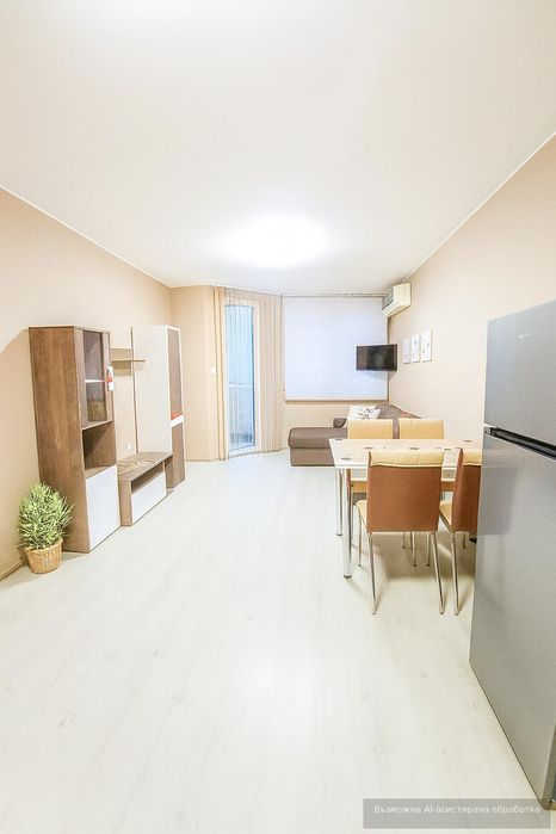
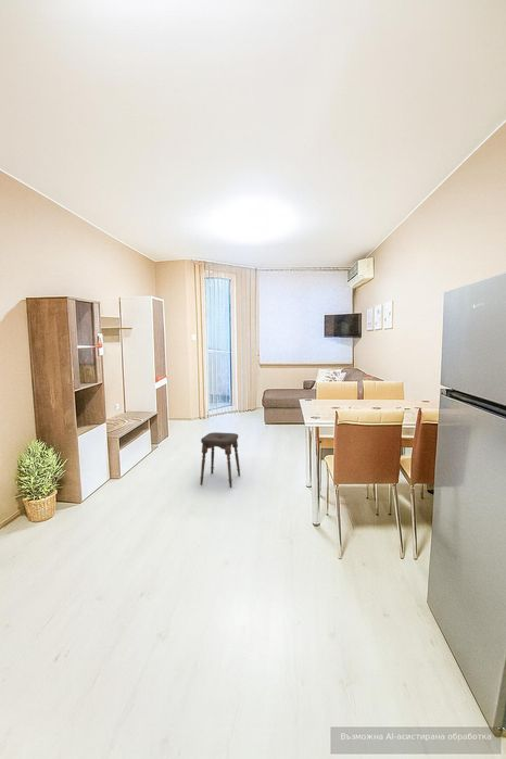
+ stool (225, 454)
